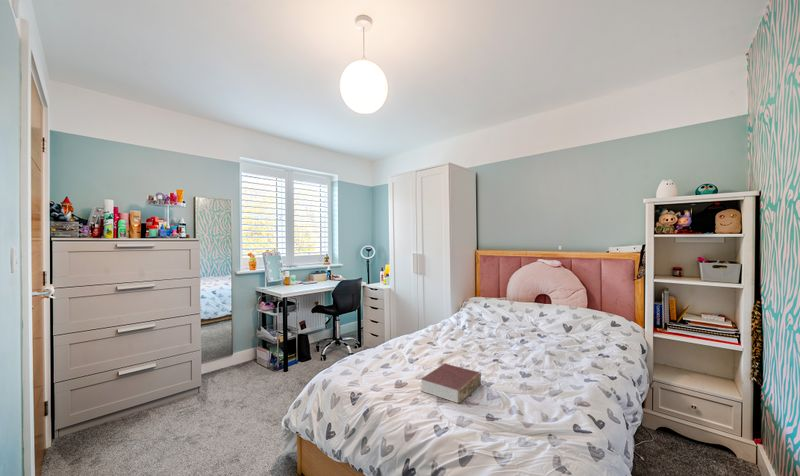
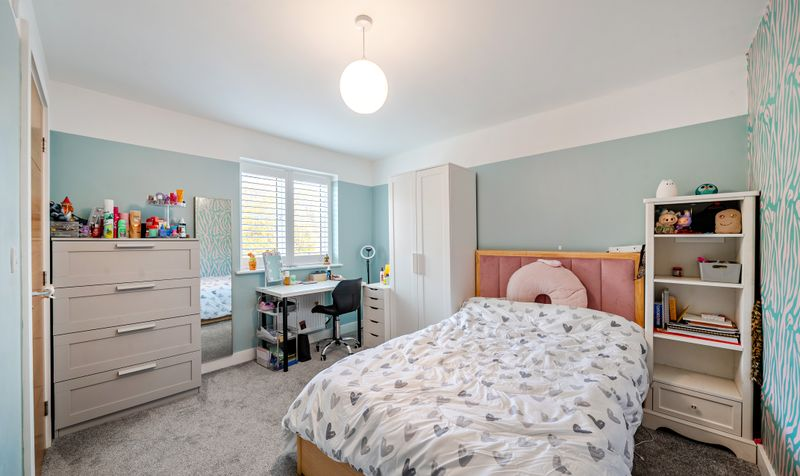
- book (451, 381)
